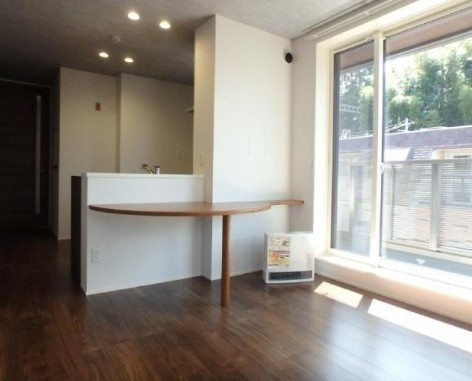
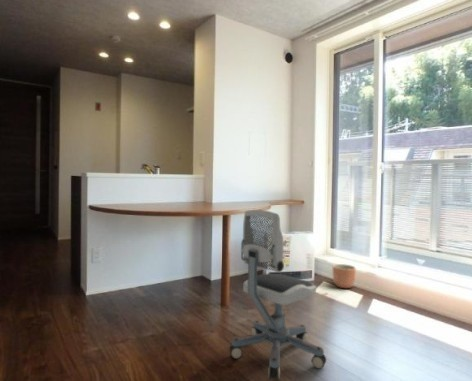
+ office chair (280, 281)
+ planter (343, 276)
